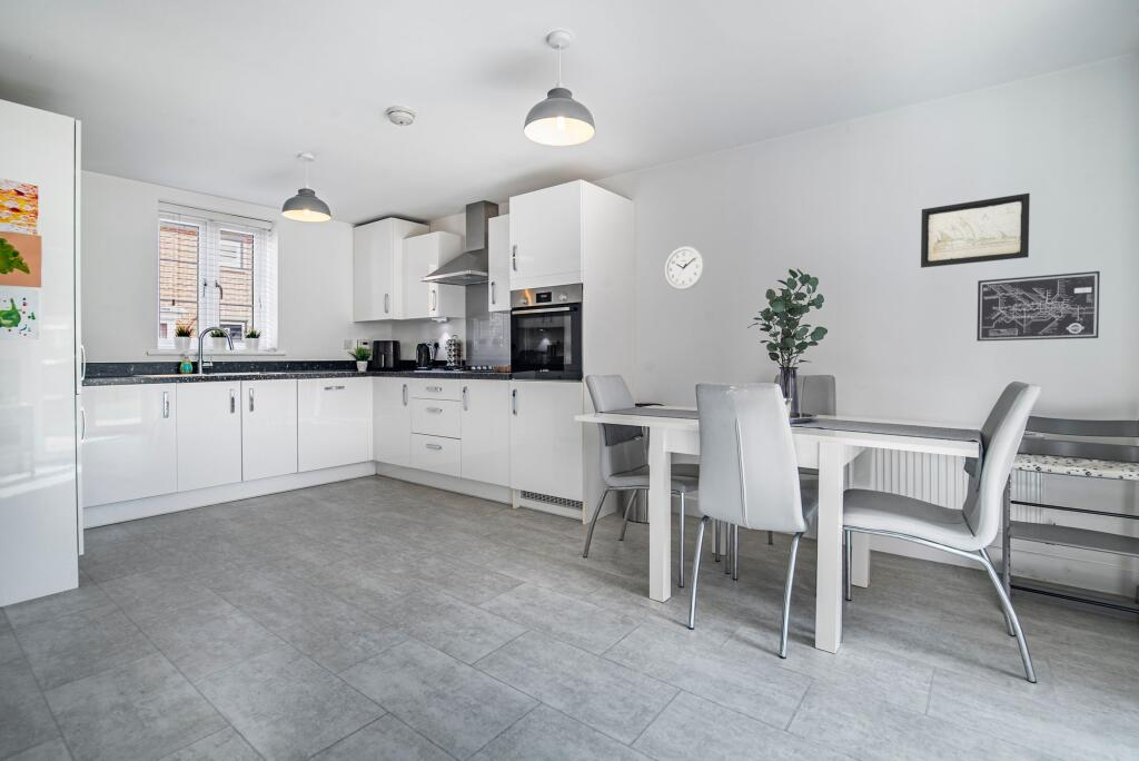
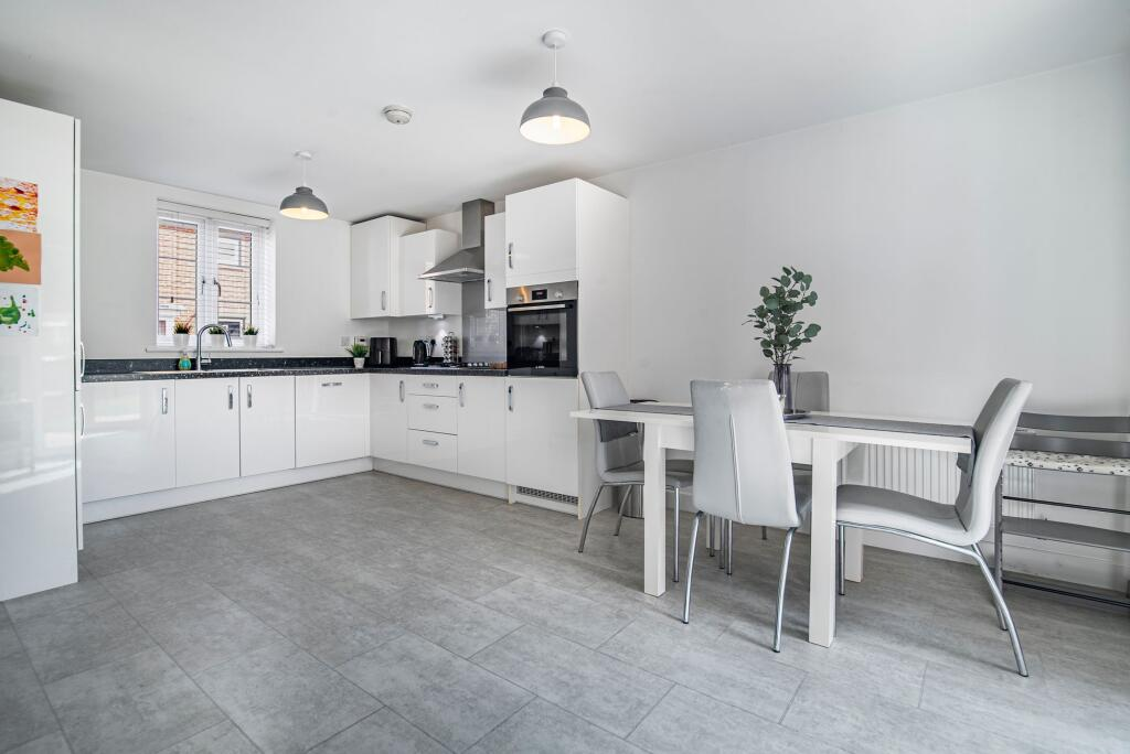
- wall art (972, 231)
- wall art (1034, 307)
- wall clock (683, 267)
